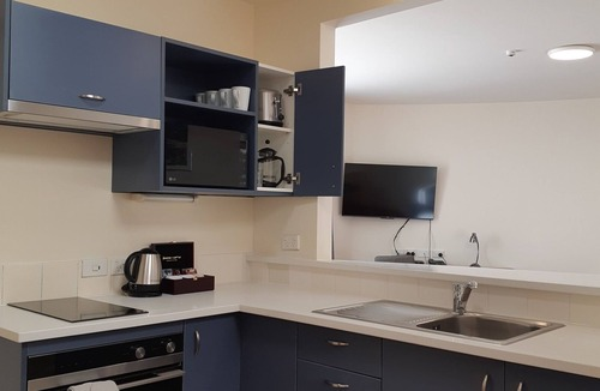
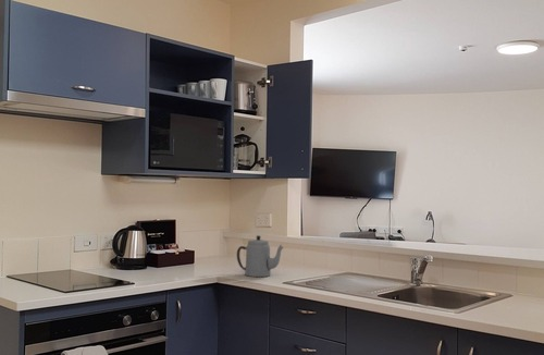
+ teapot (259, 255)
